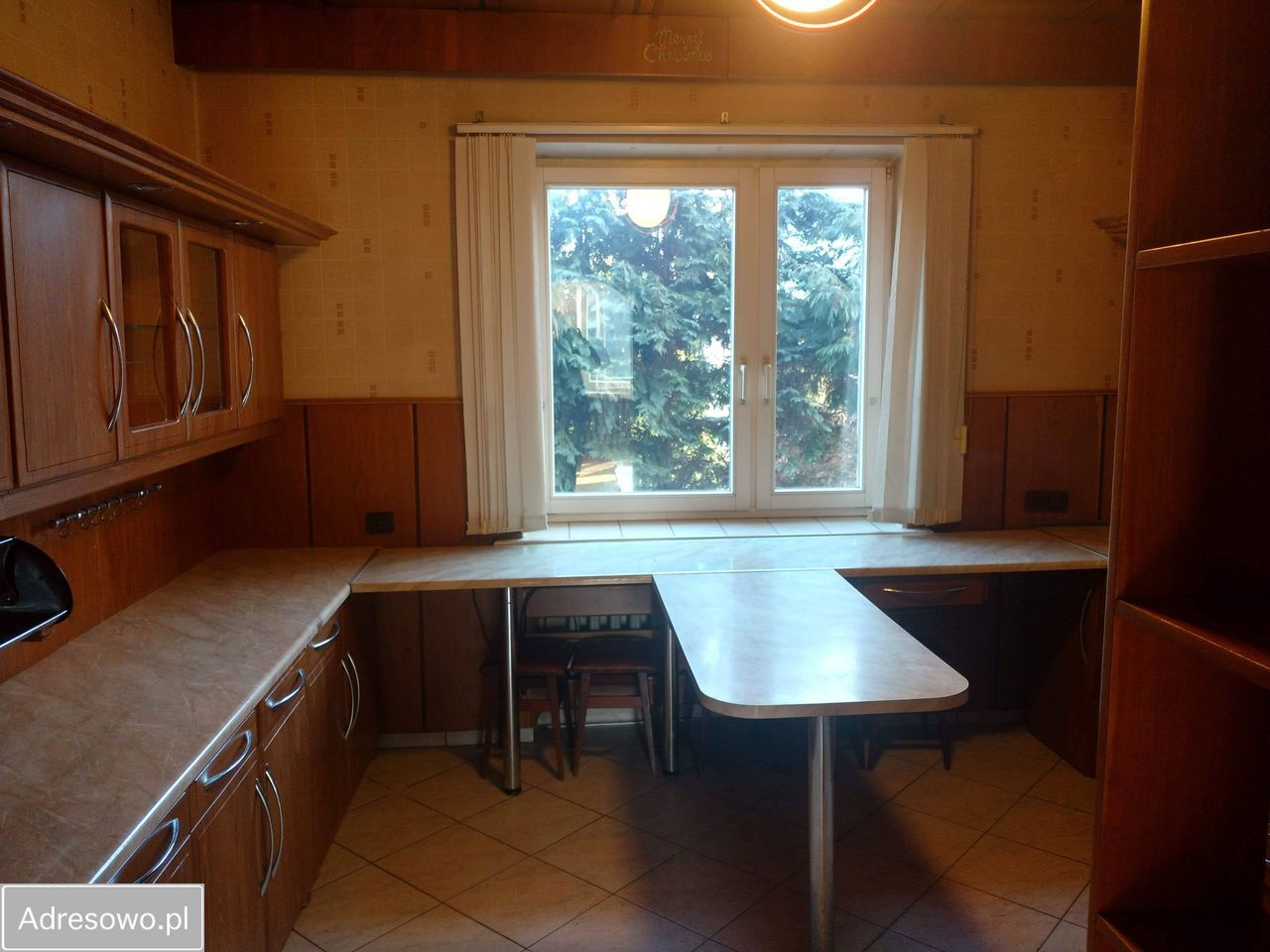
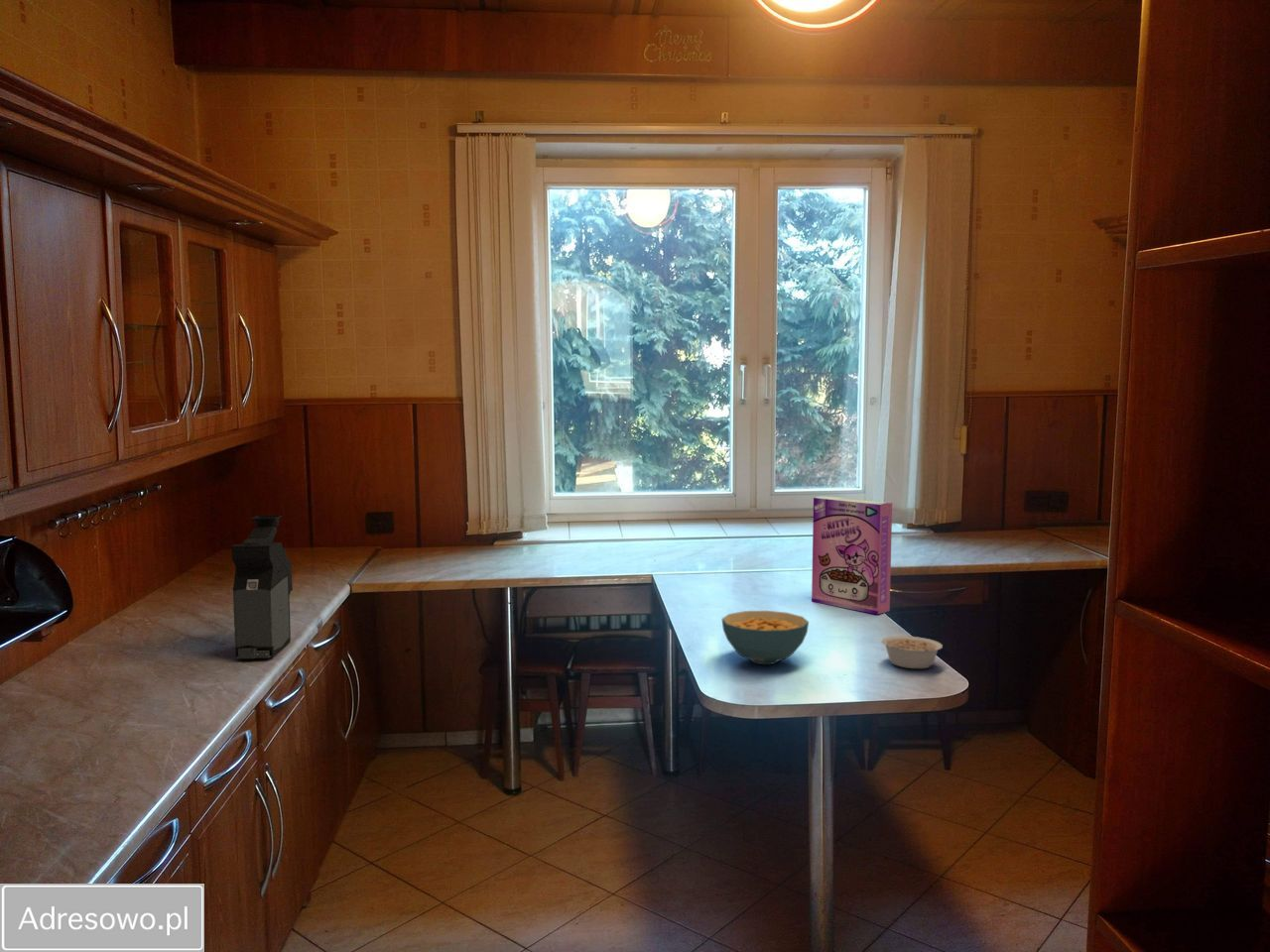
+ coffee maker (263, 585)
+ cereal bowl (764, 641)
+ legume (913, 652)
+ cereal box (850, 552)
